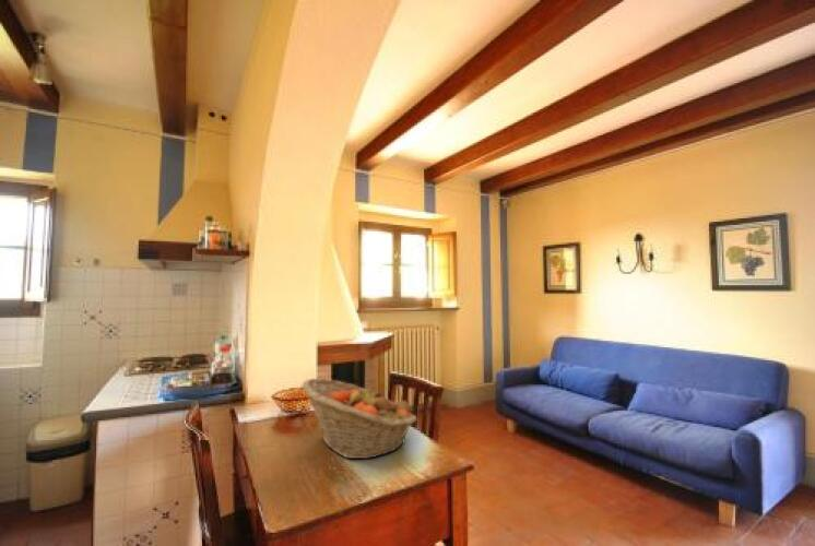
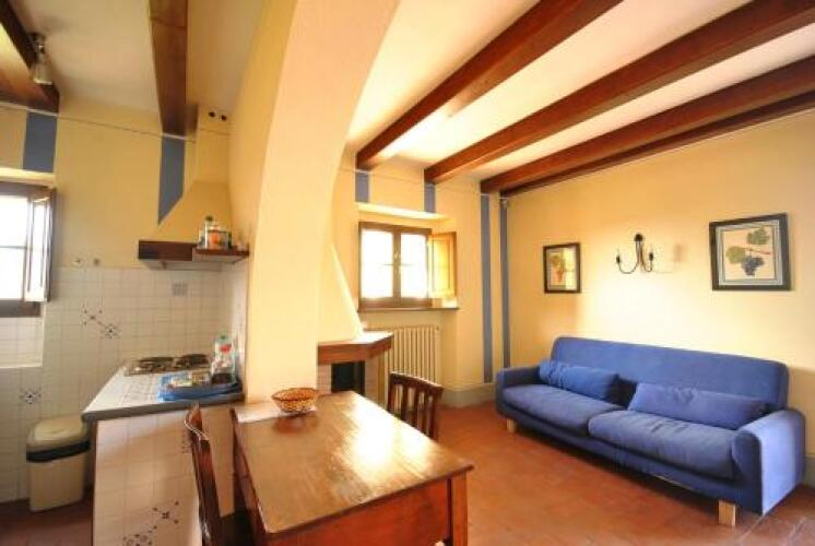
- fruit basket (357, 410)
